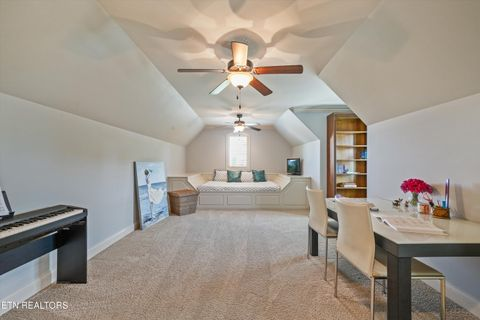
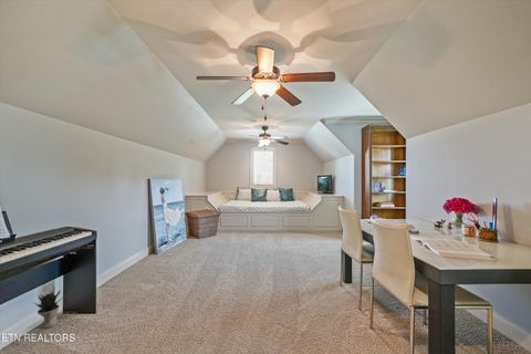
+ potted plant (49, 306)
